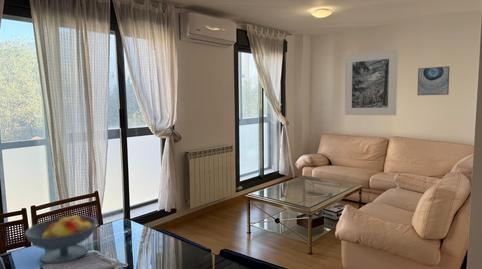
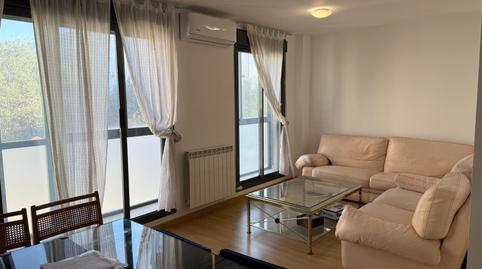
- fruit bowl (63, 235)
- wall art (433, 81)
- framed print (369, 84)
